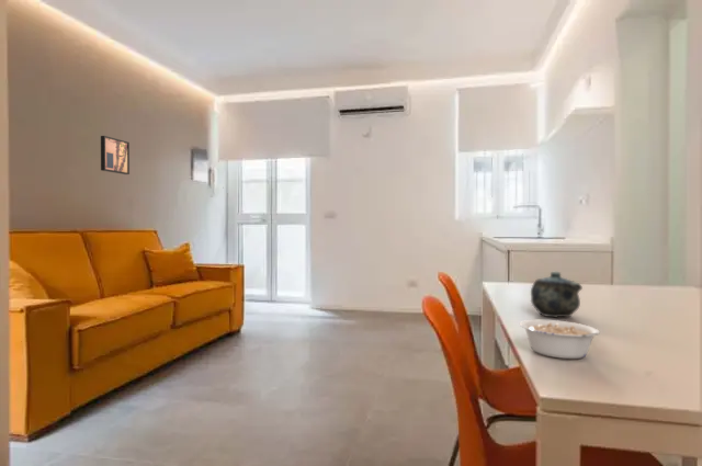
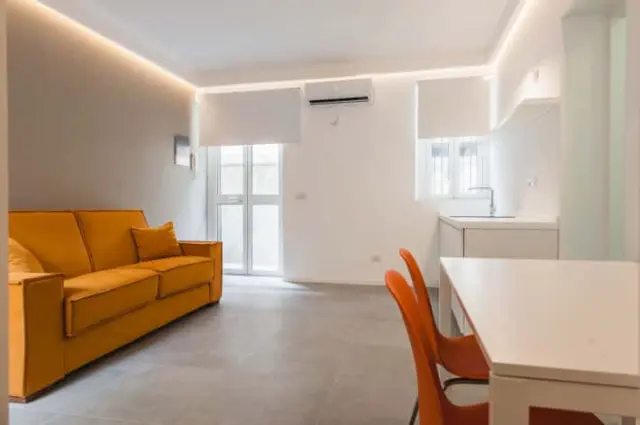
- wall art (115, 156)
- chinaware (554, 293)
- legume (561, 337)
